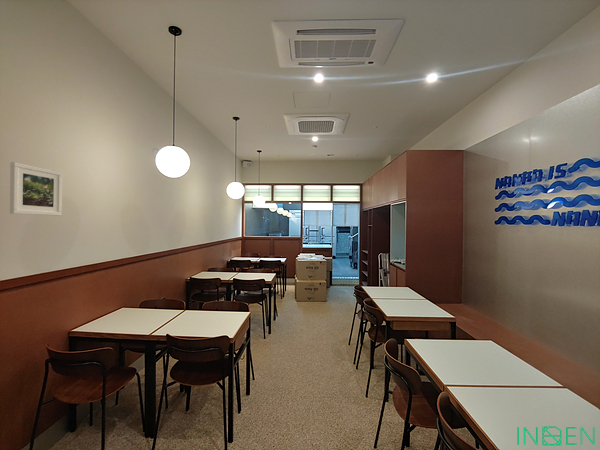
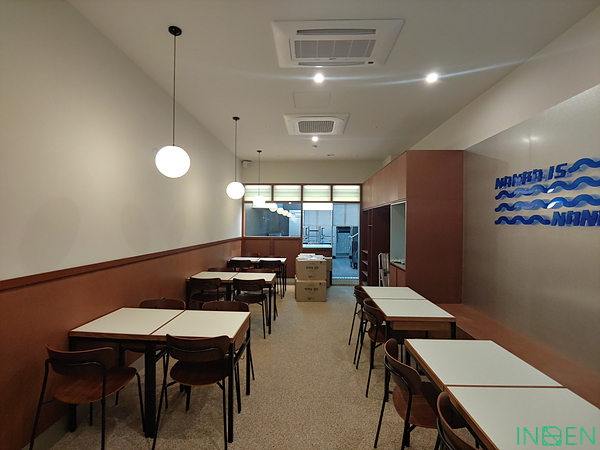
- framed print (38, 191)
